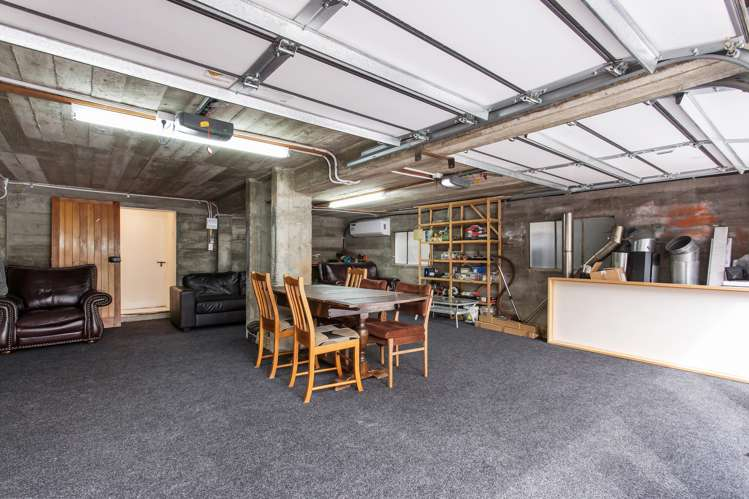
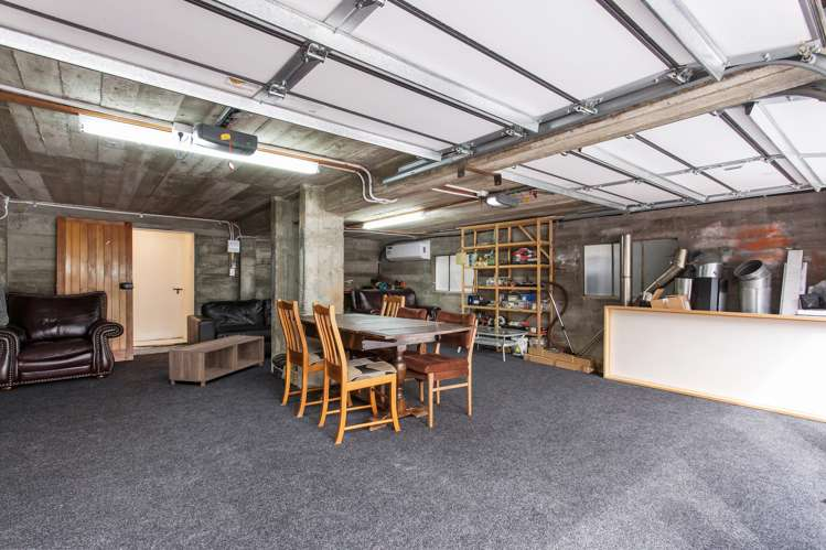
+ coffee table (221, 358)
